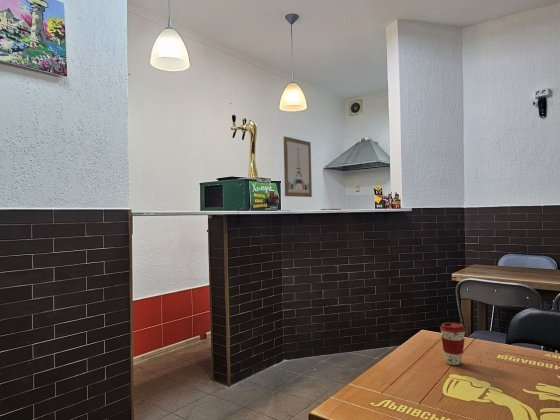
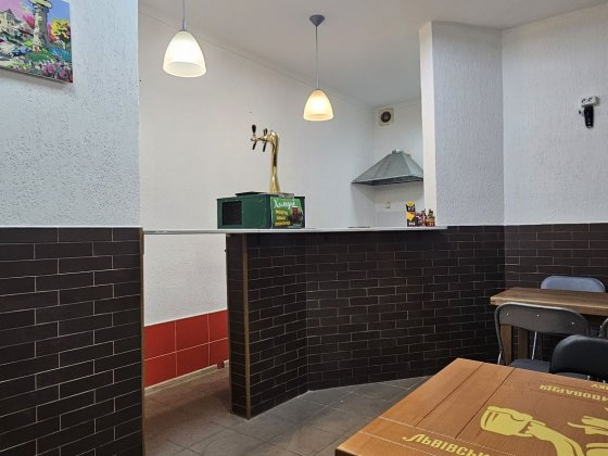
- wall art (298, 168)
- coffee cup (452, 343)
